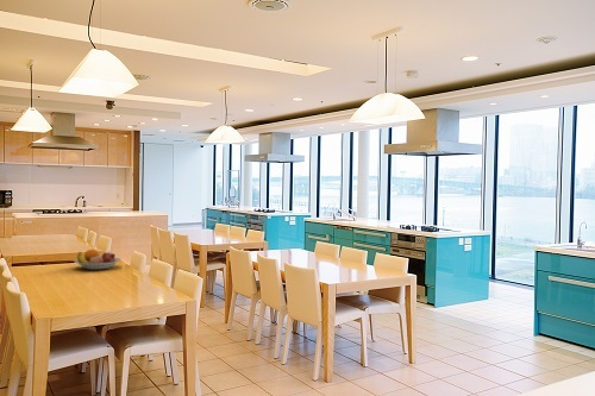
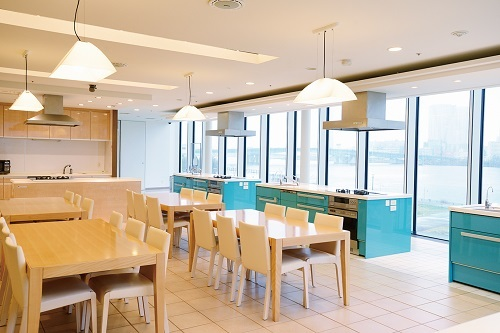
- fruit bowl (98, 258)
